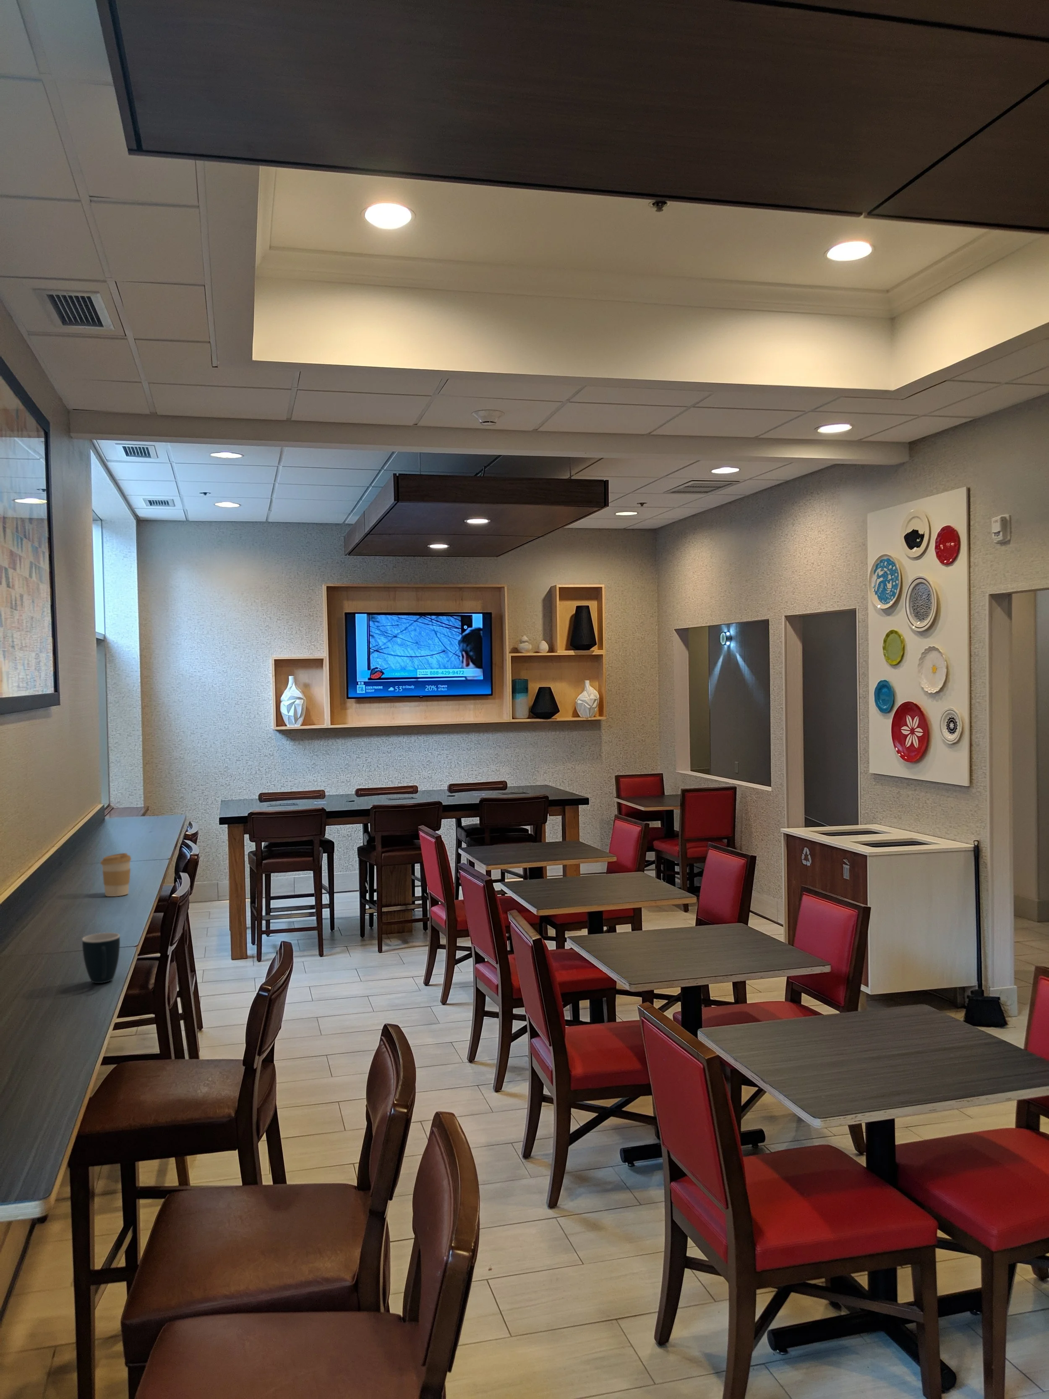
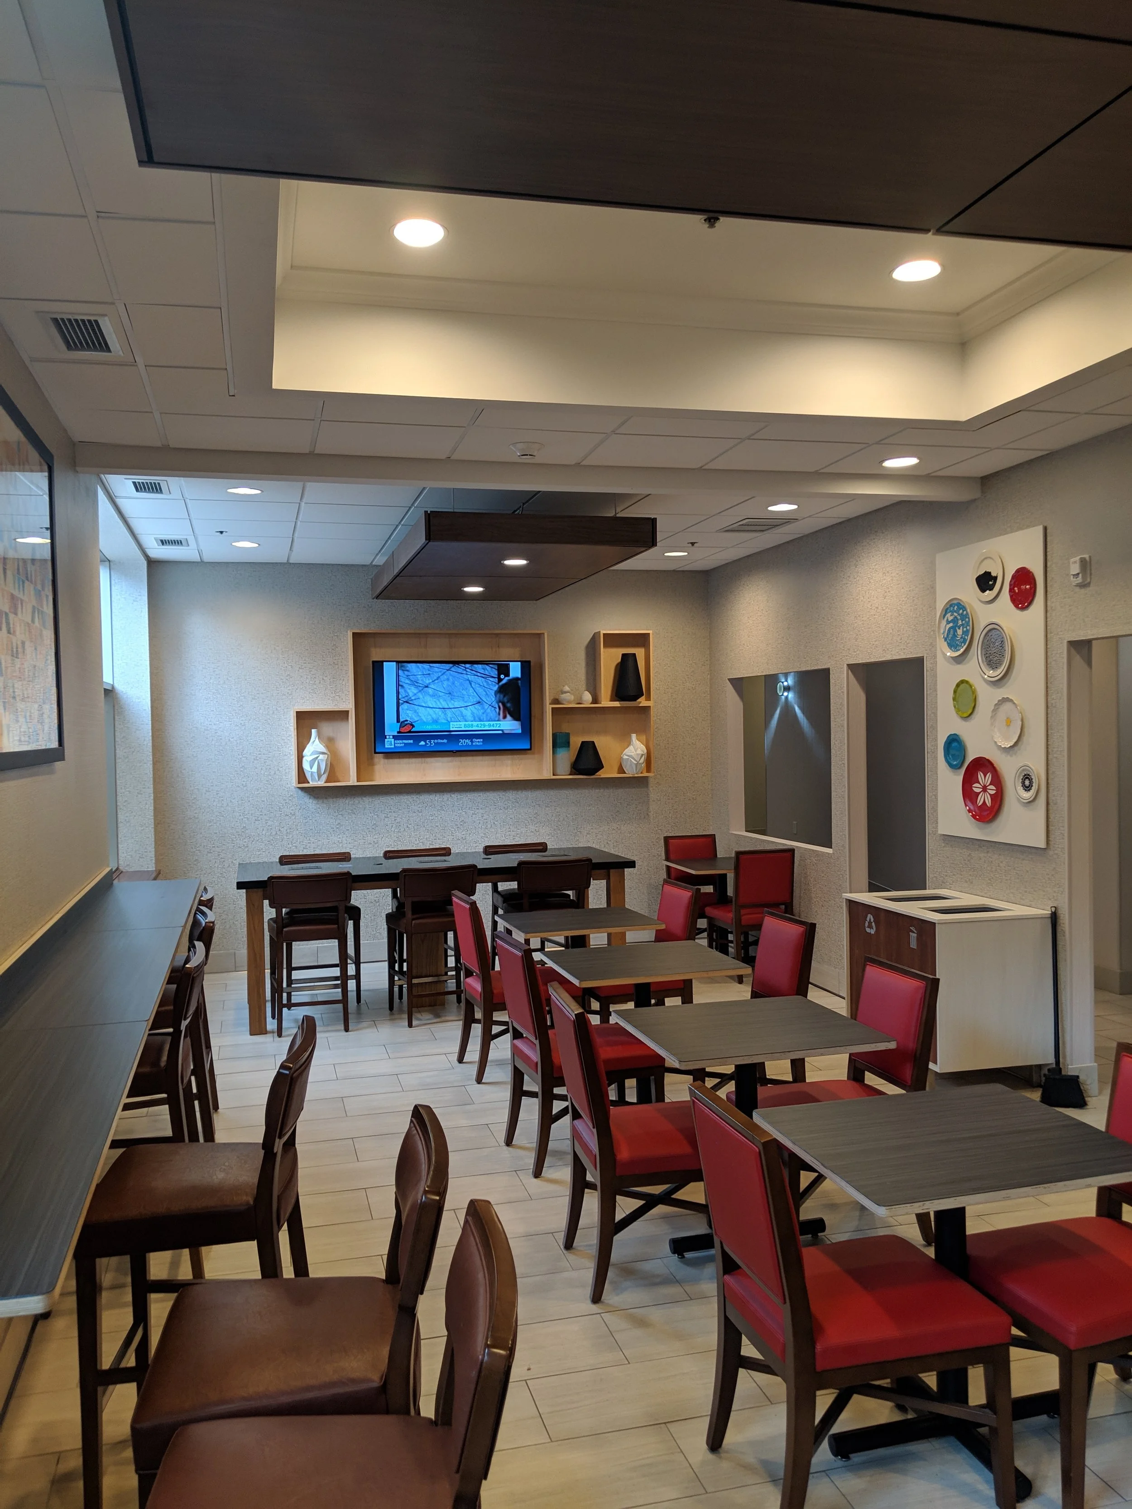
- coffee cup (116, 874)
- mug (102, 960)
